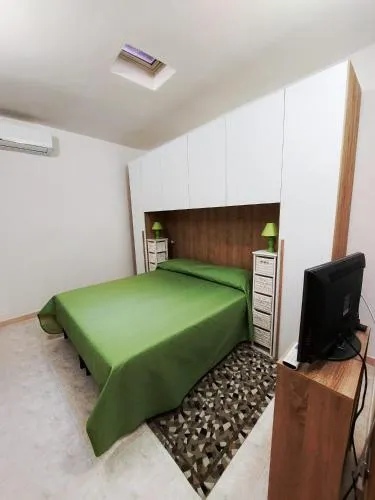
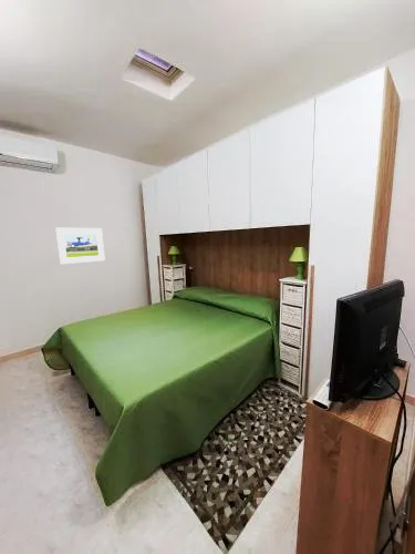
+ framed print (82, 245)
